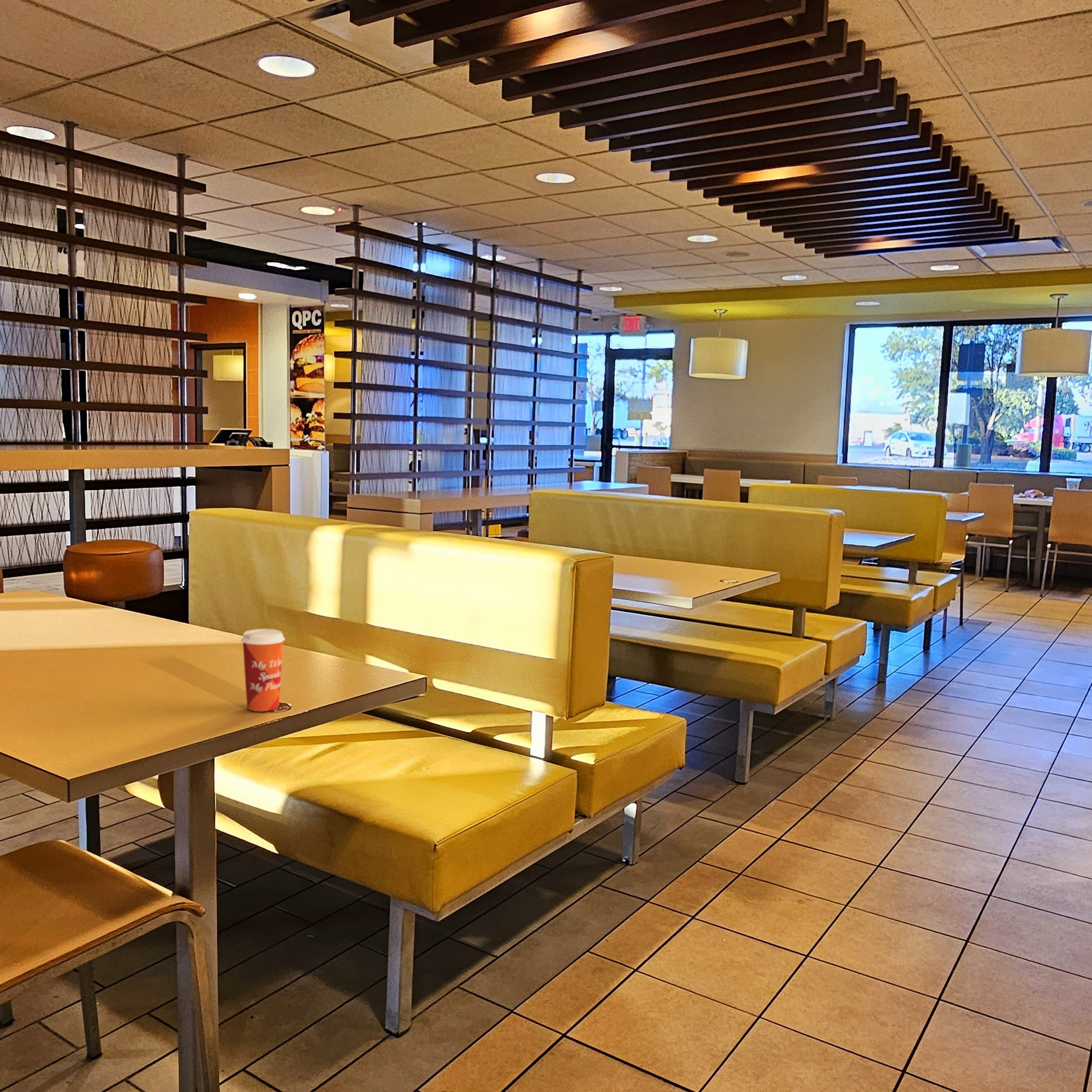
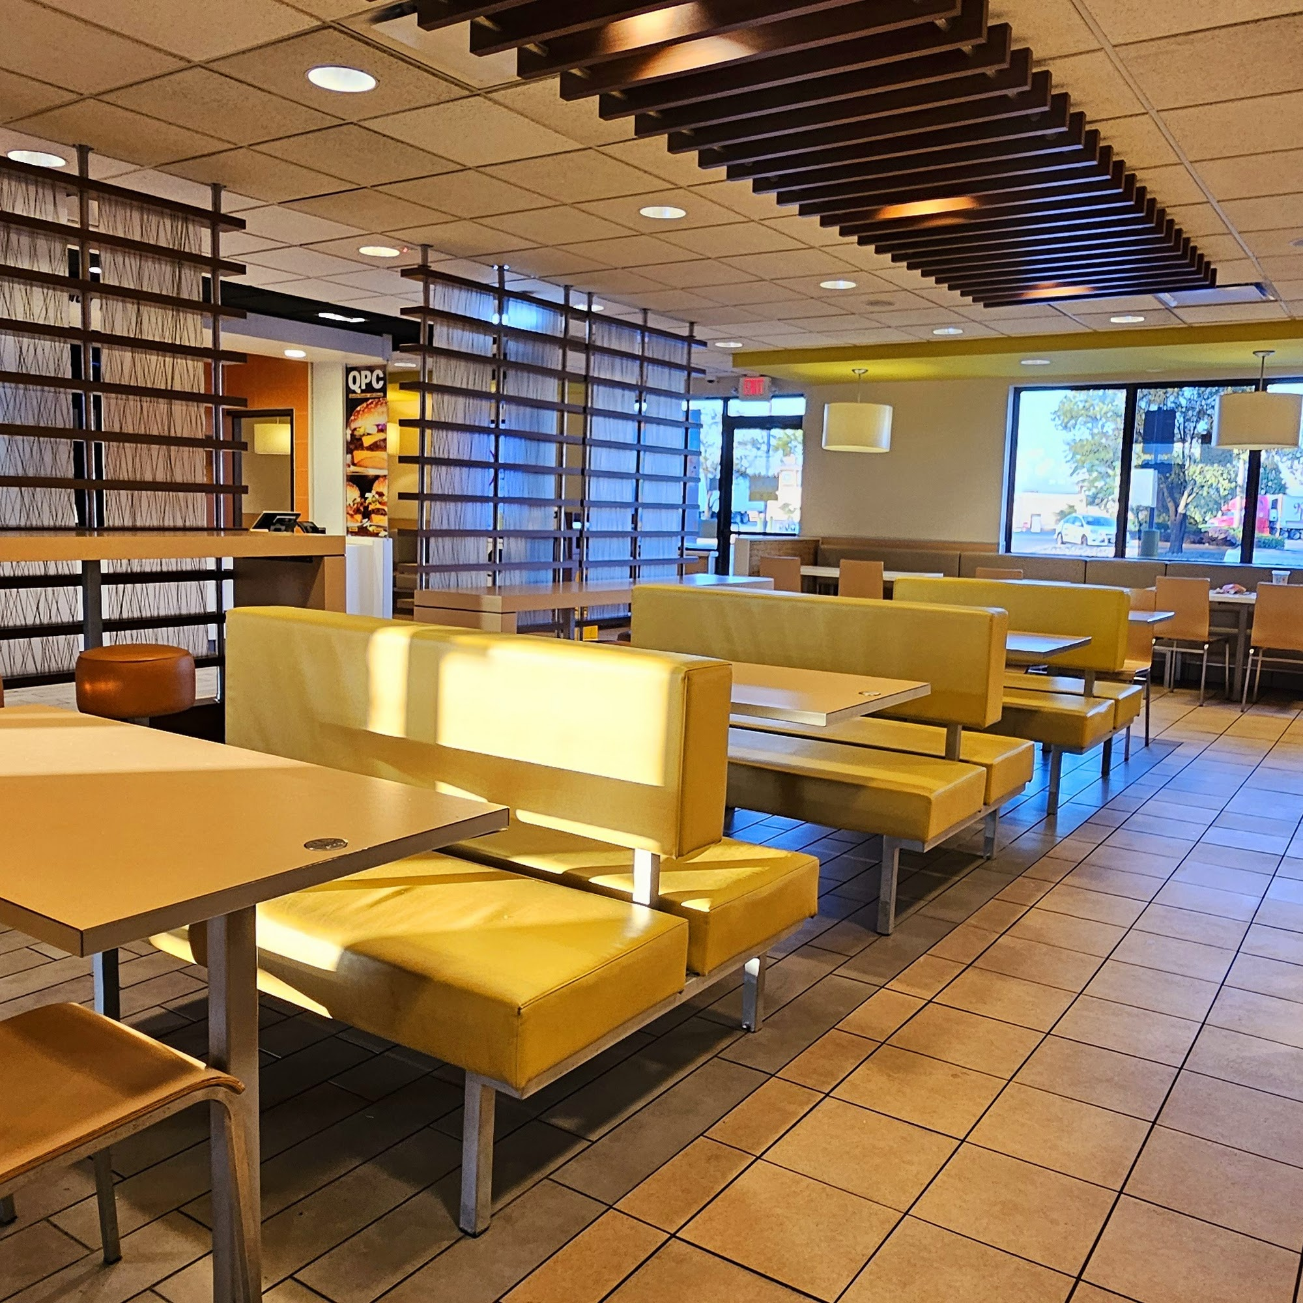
- paper cup (263, 670)
